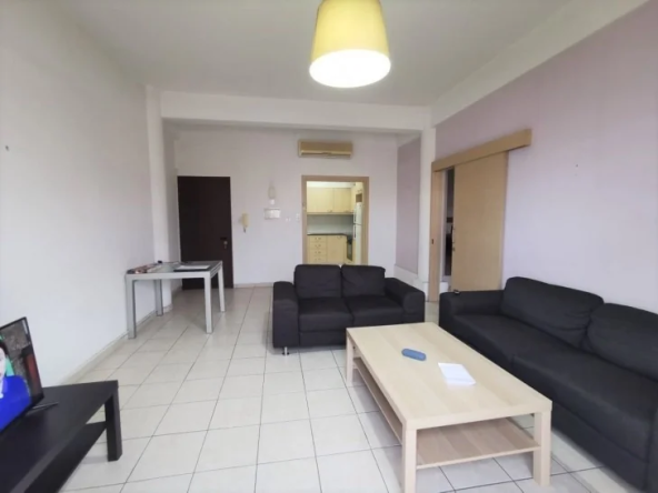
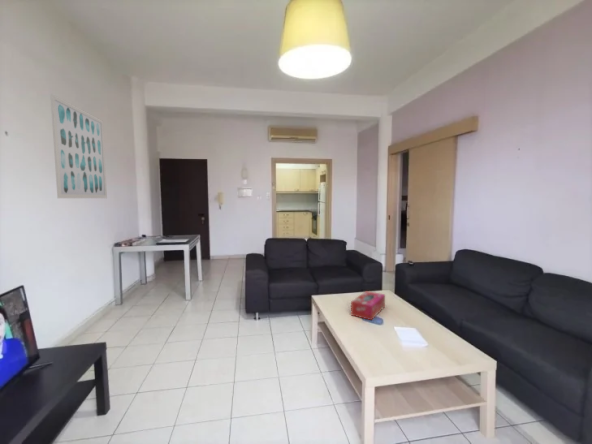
+ tissue box (368, 304)
+ wall art (83, 154)
